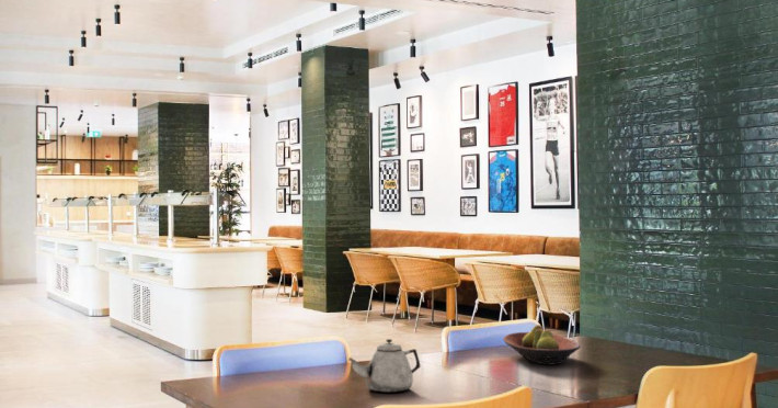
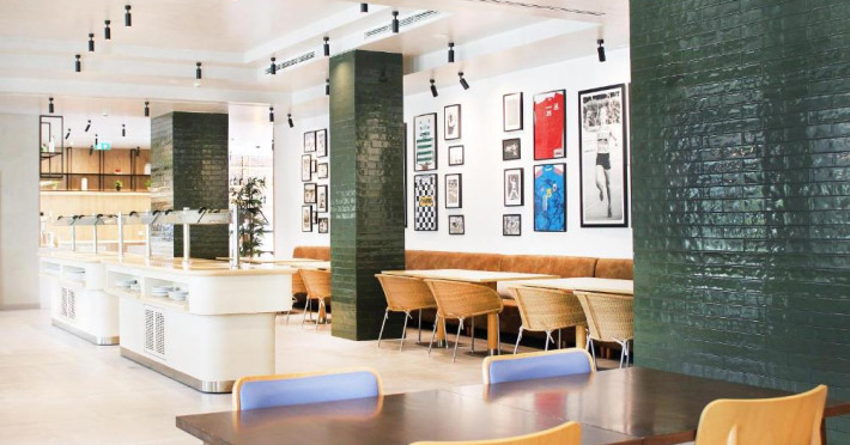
- teapot (385, 364)
- fruit bowl (540, 342)
